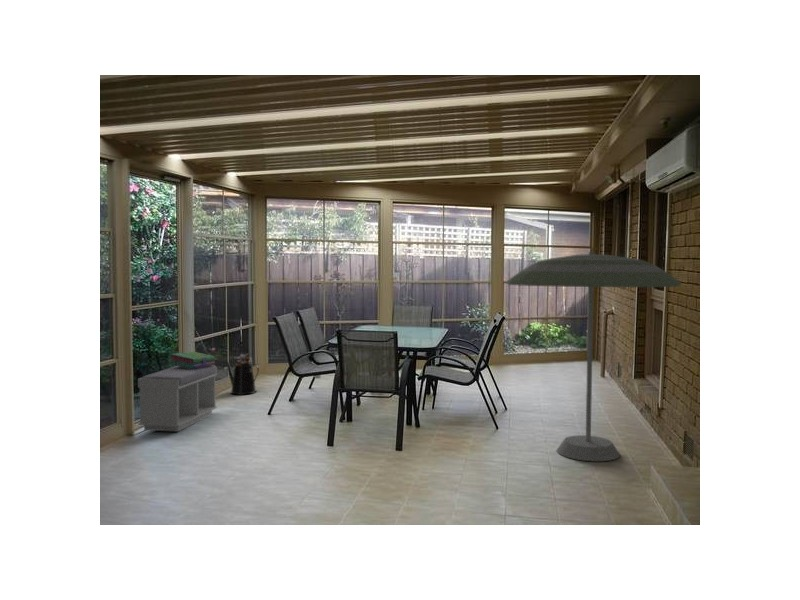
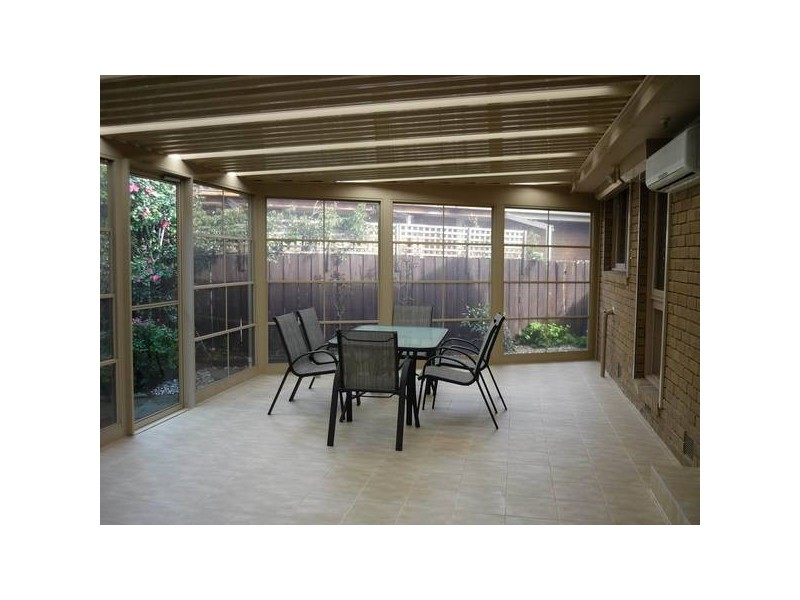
- bench (180, 395)
- umbrella (589, 351)
- watering can (242, 371)
- stack of books (192, 361)
